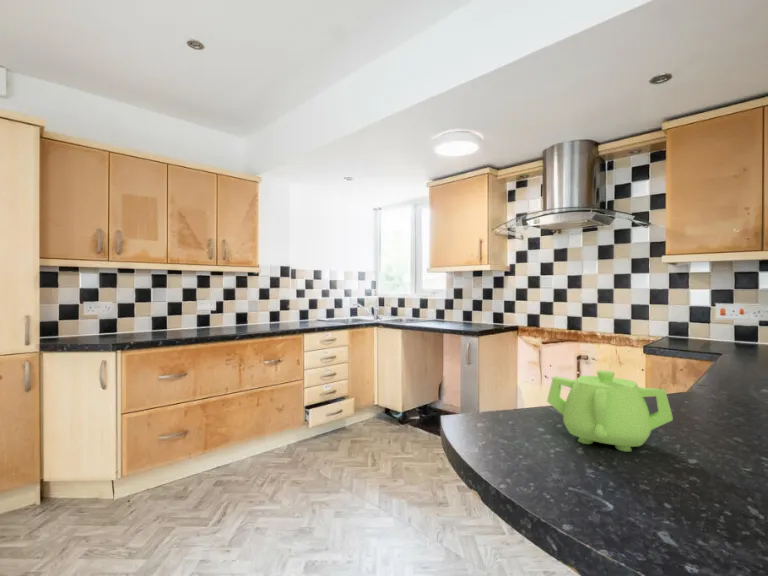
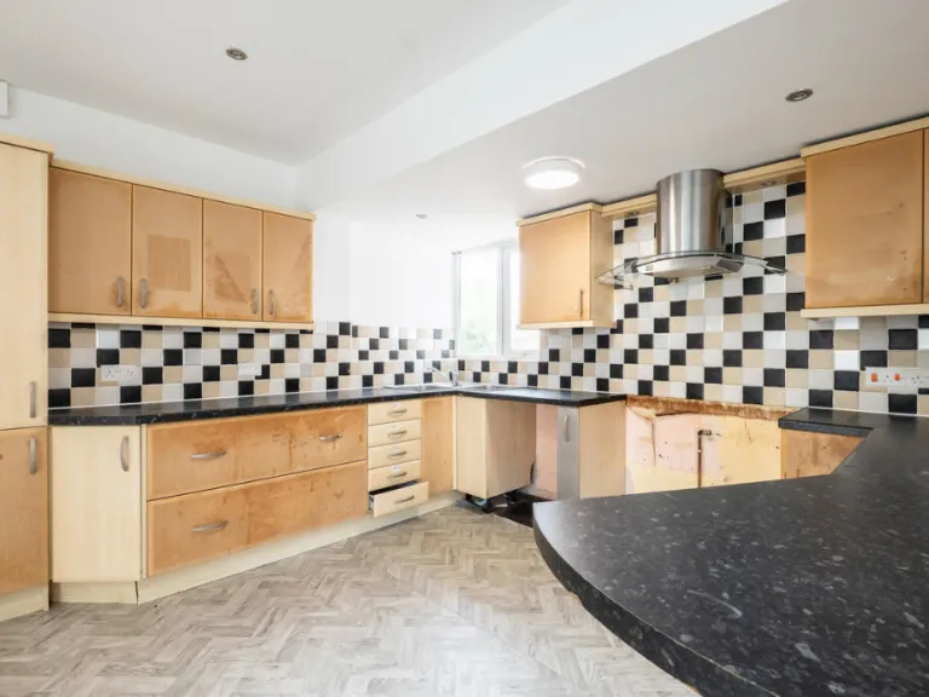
- teapot (606, 403)
